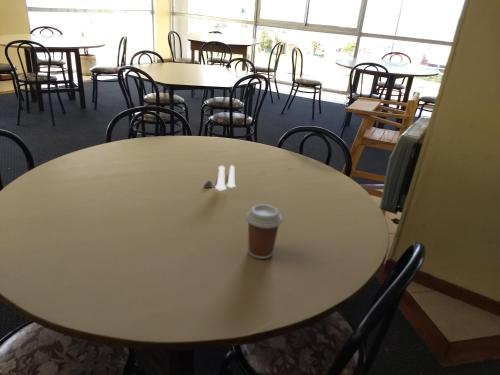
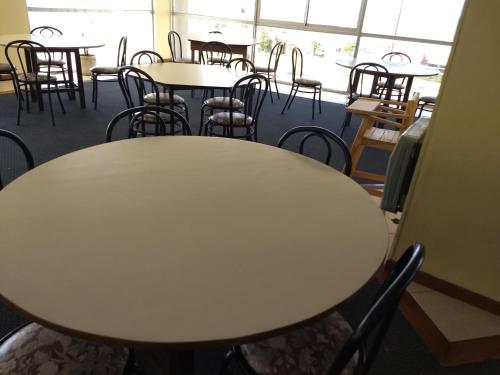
- coffee cup (262, 231)
- salt and pepper shaker set (222, 174)
